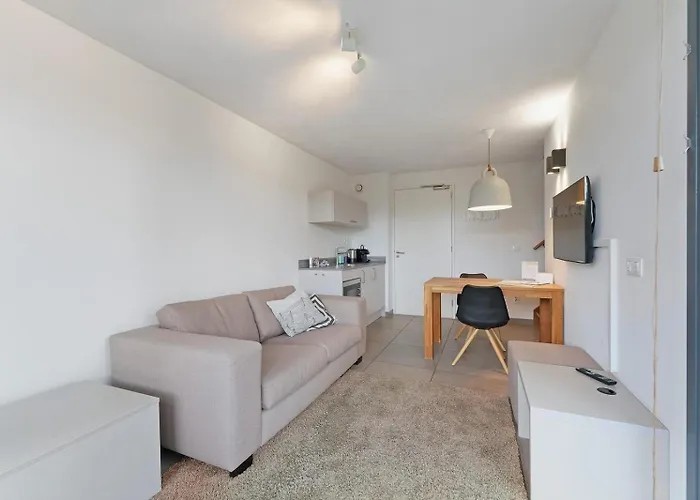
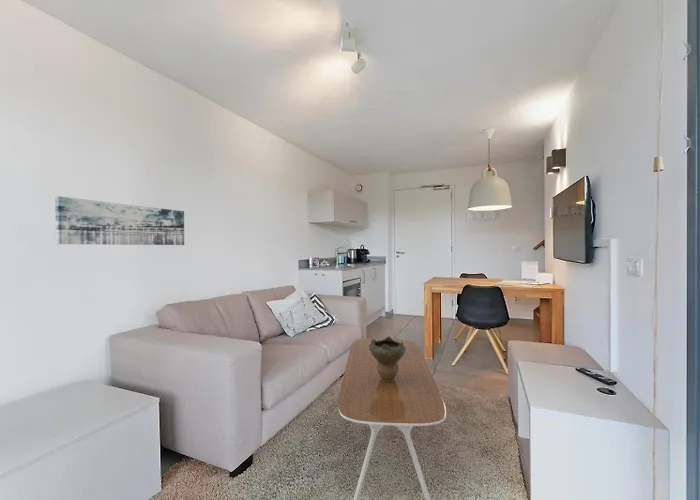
+ wall art (130, 224)
+ decorative bowl (387, 359)
+ coffee table (387, 403)
